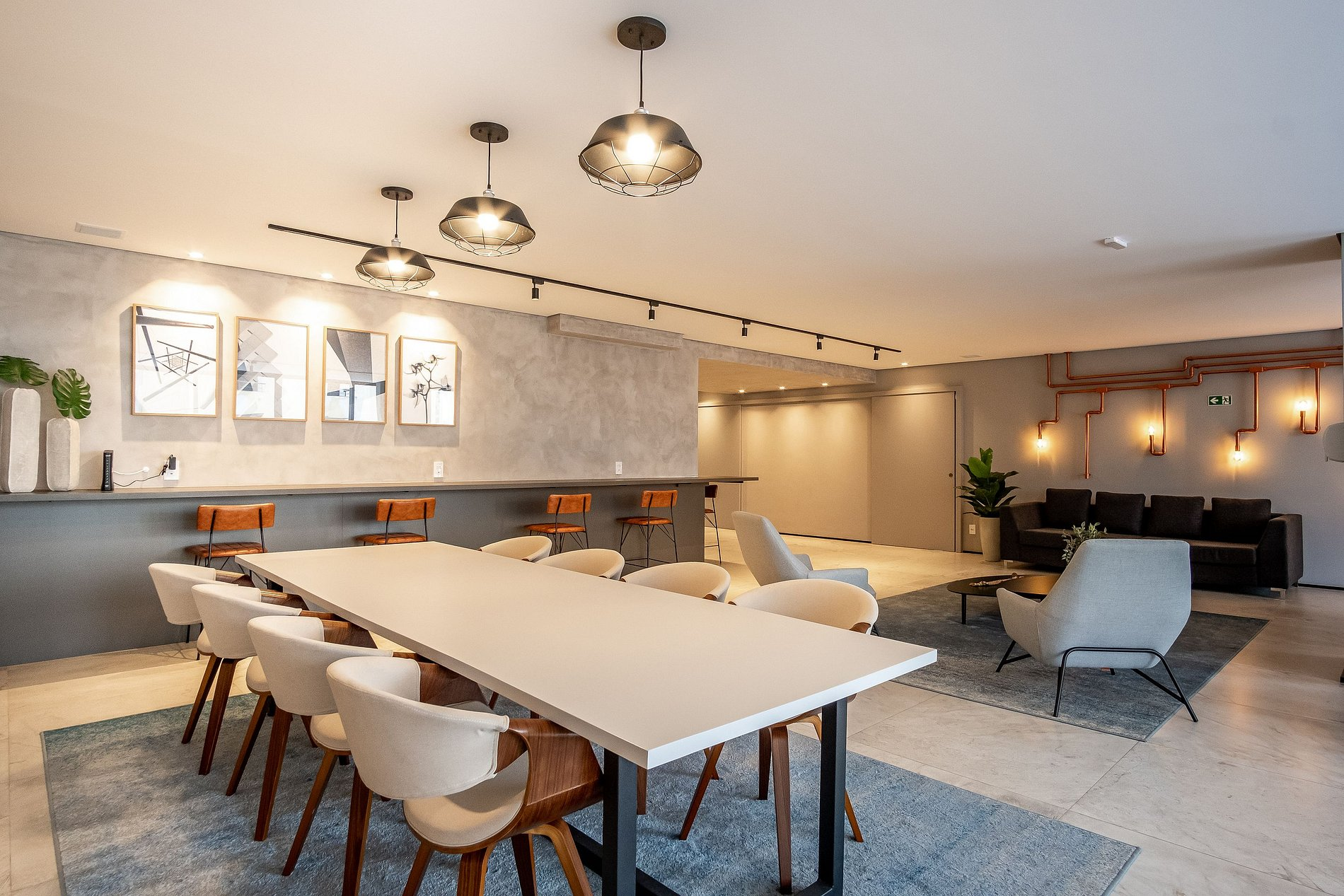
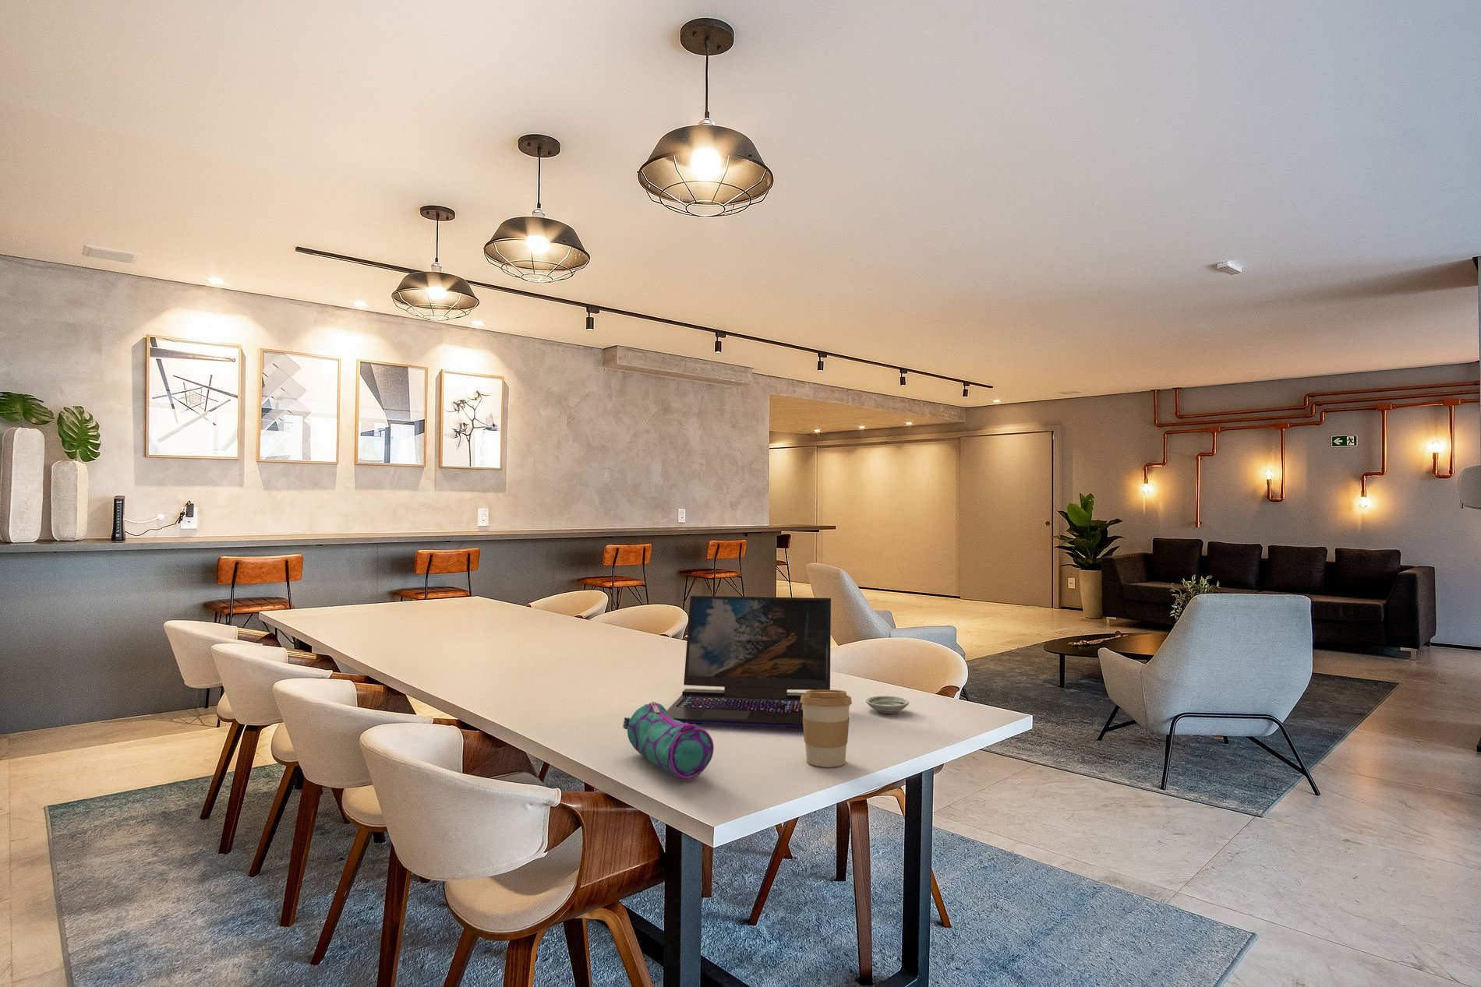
+ coffee cup (825, 725)
+ pencil case (668, 738)
+ saucer (887, 705)
+ laptop (752, 657)
